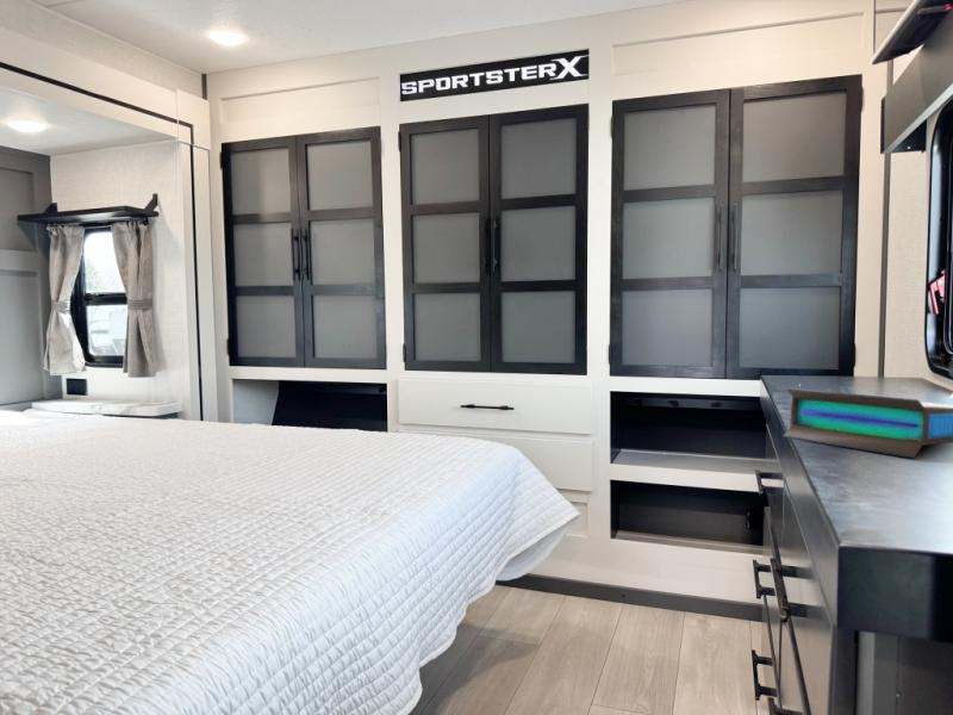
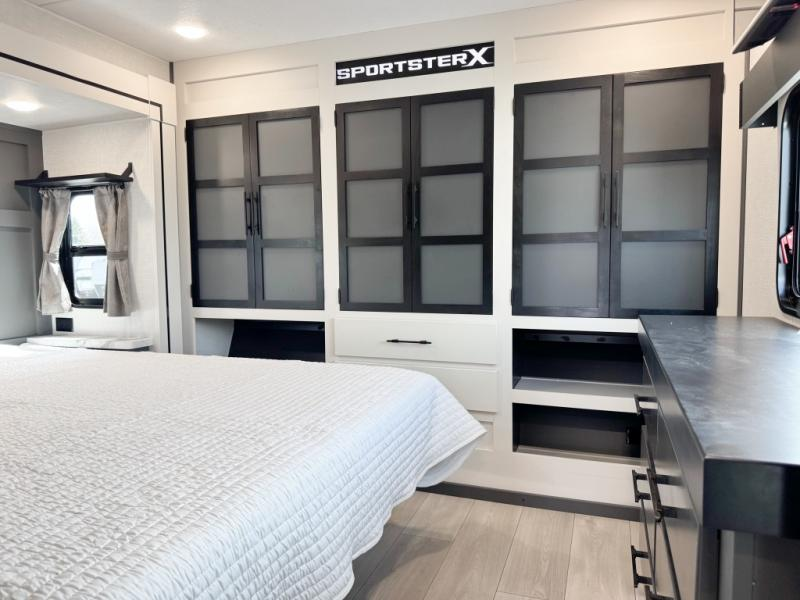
- book (882, 412)
